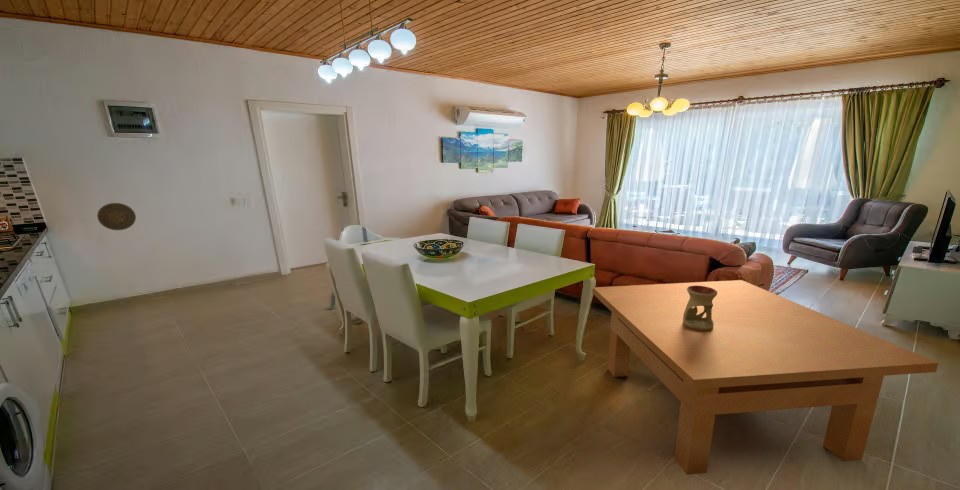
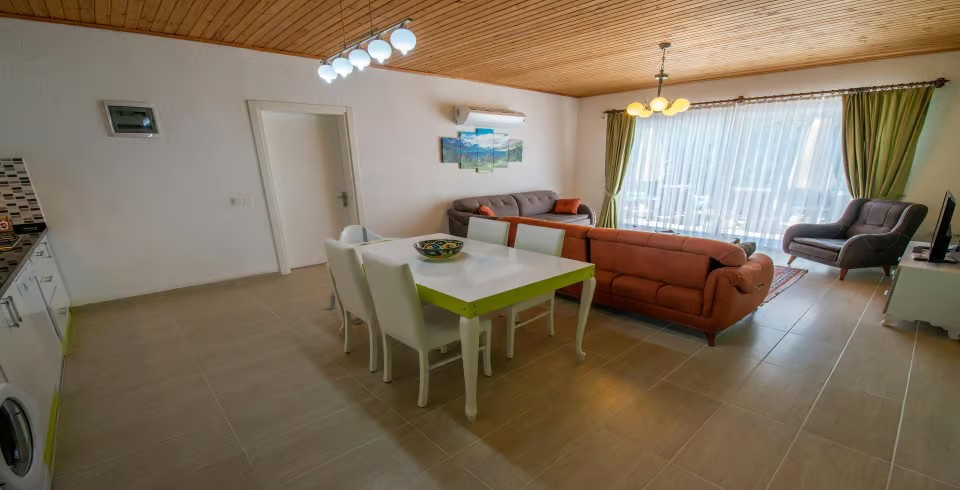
- oil burner (699, 305)
- decorative plate (116, 216)
- table (717, 362)
